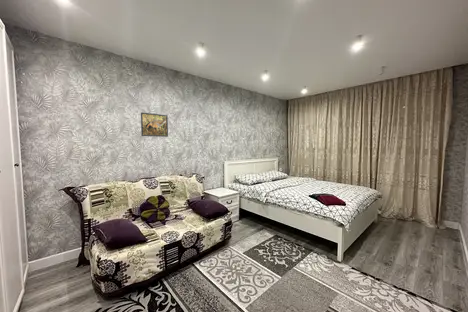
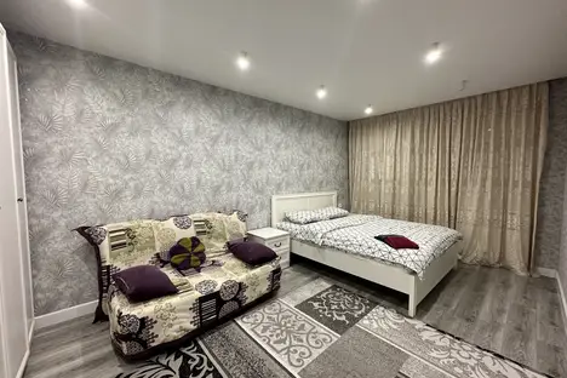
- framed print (155, 125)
